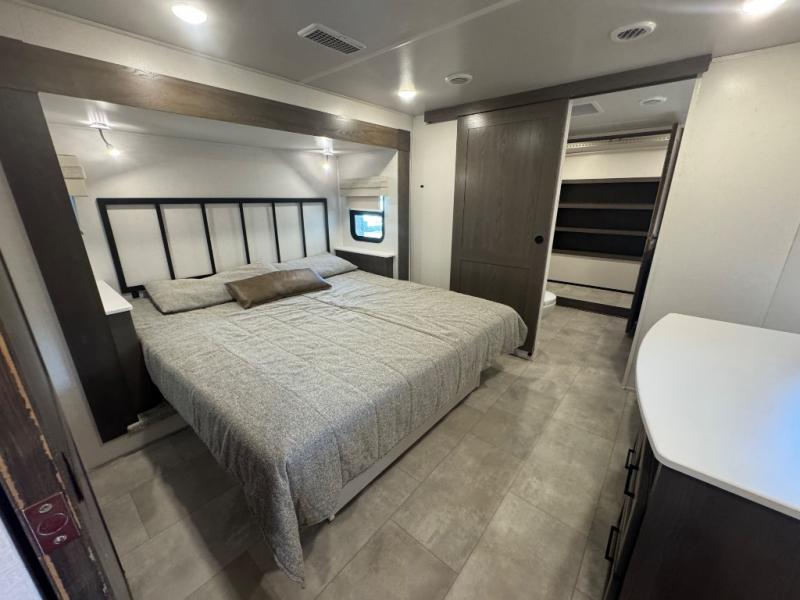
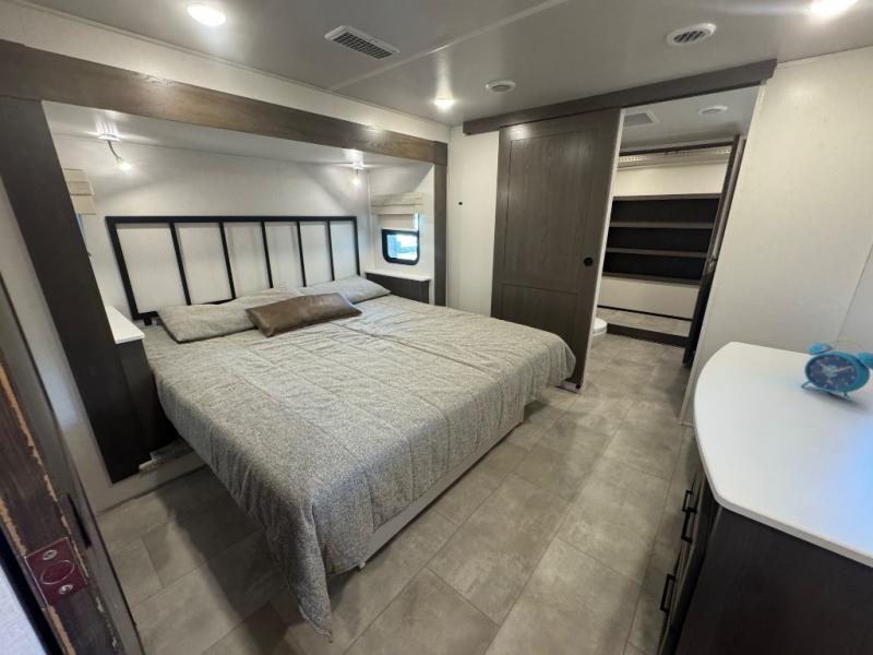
+ alarm clock (836, 367)
